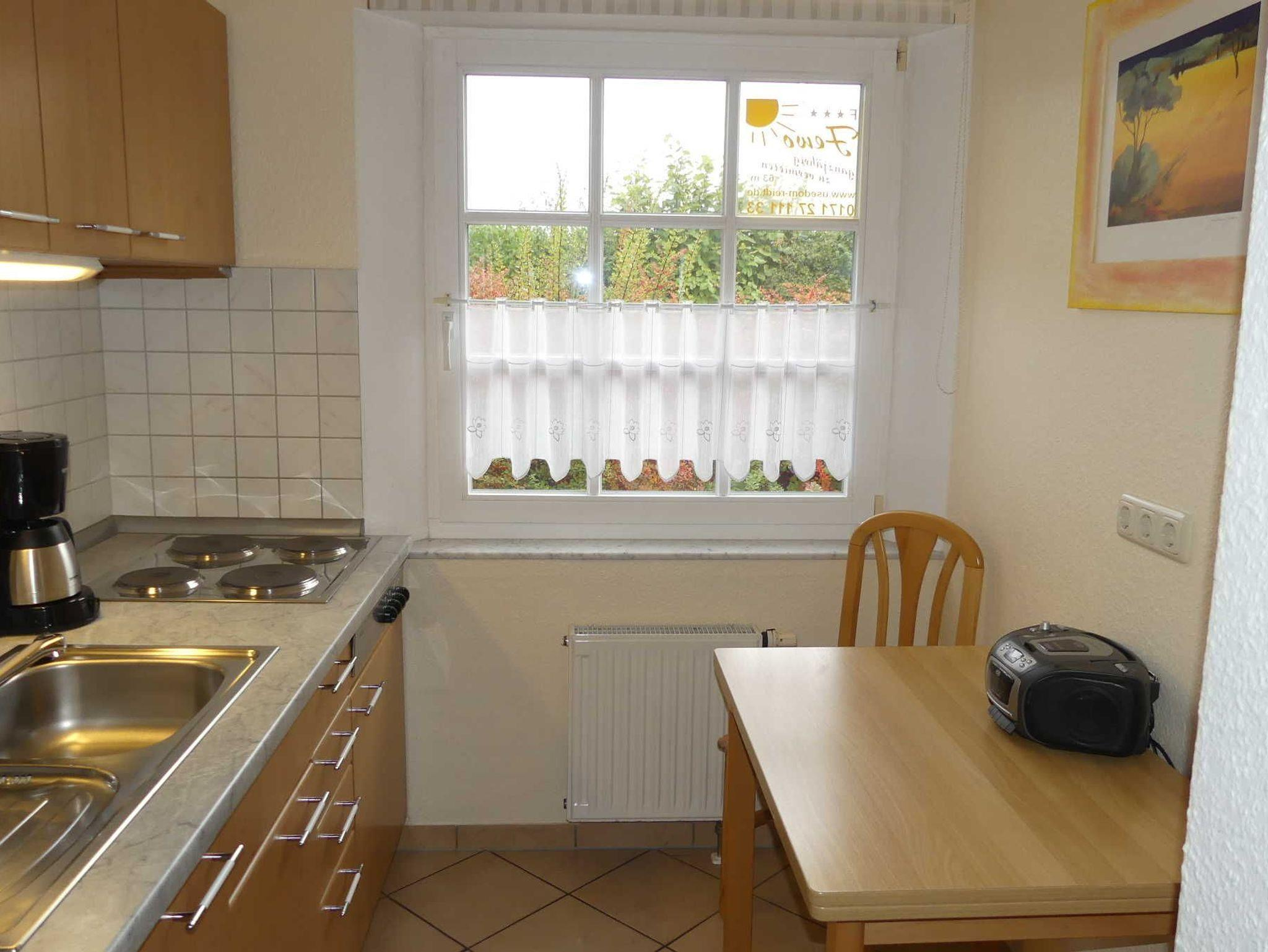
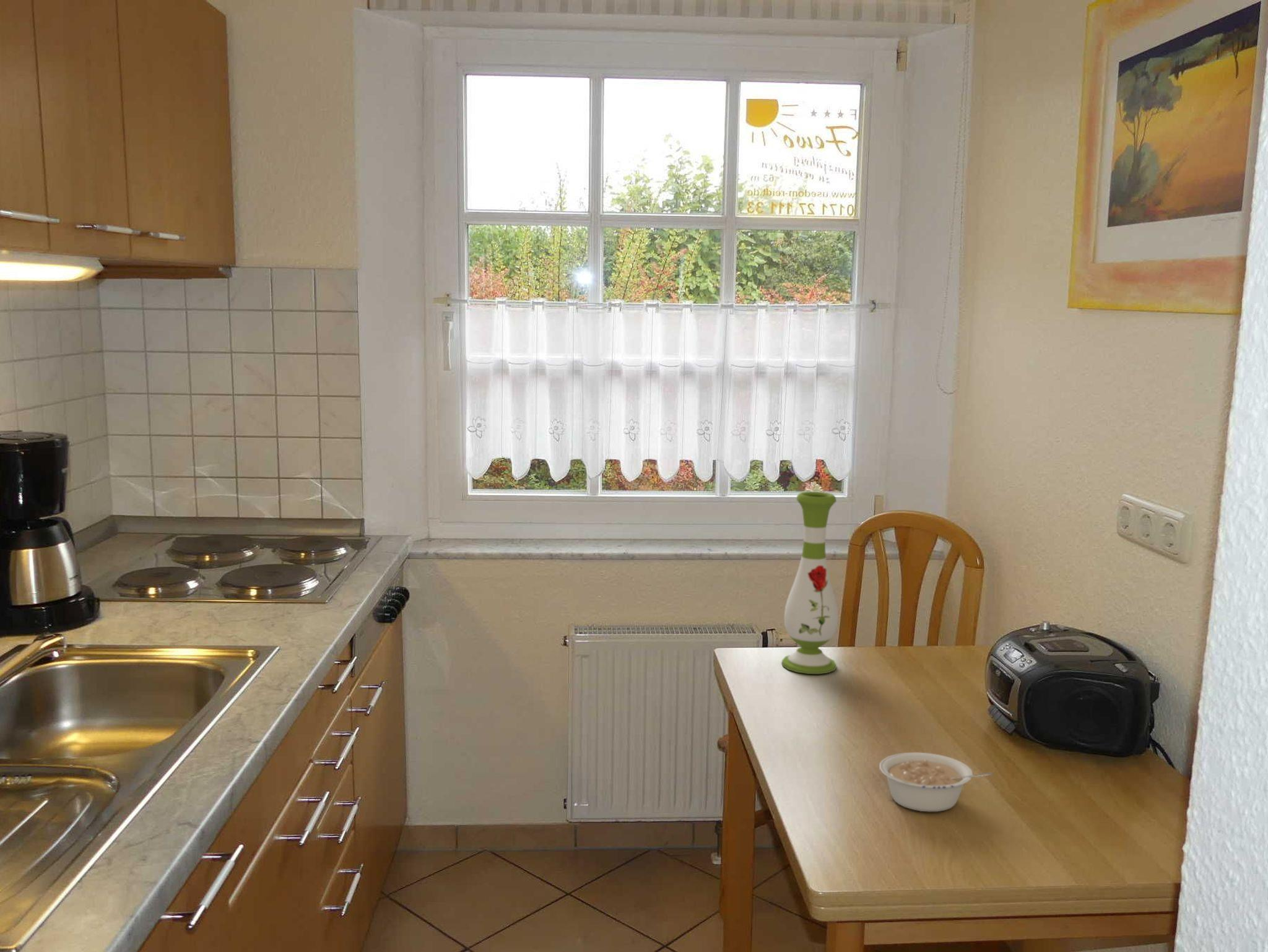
+ legume (928, 781)
+ vase (812, 581)
